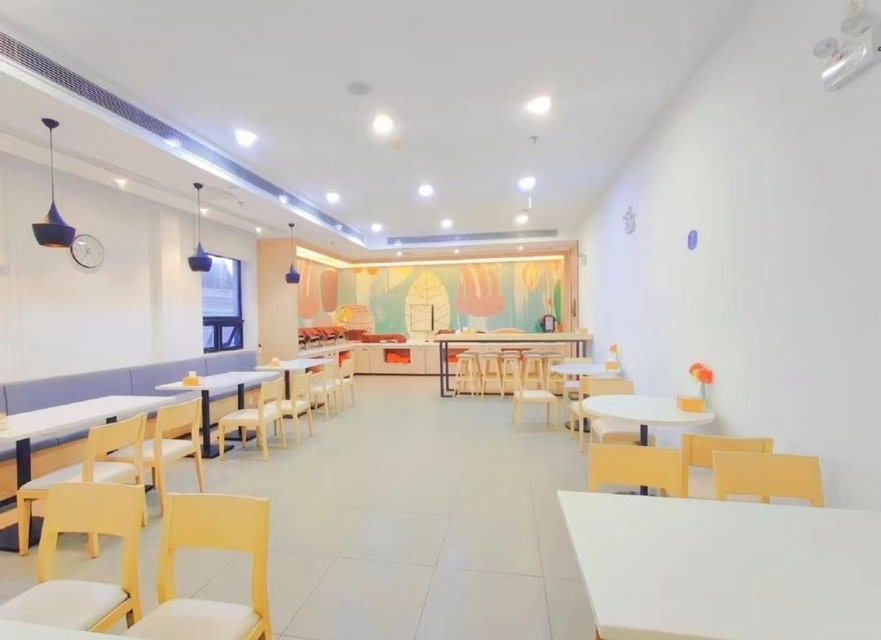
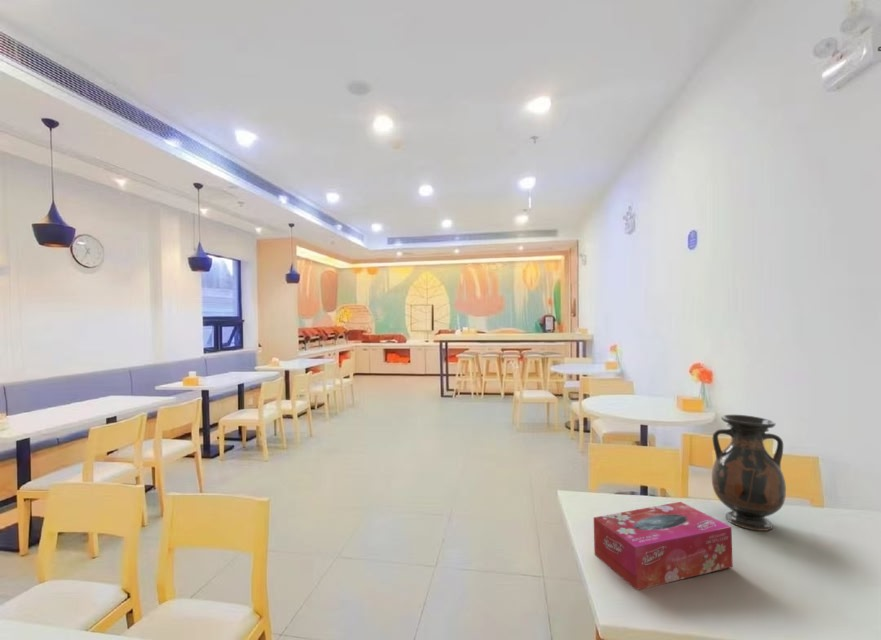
+ vase (746, 469)
+ tissue box (660, 541)
